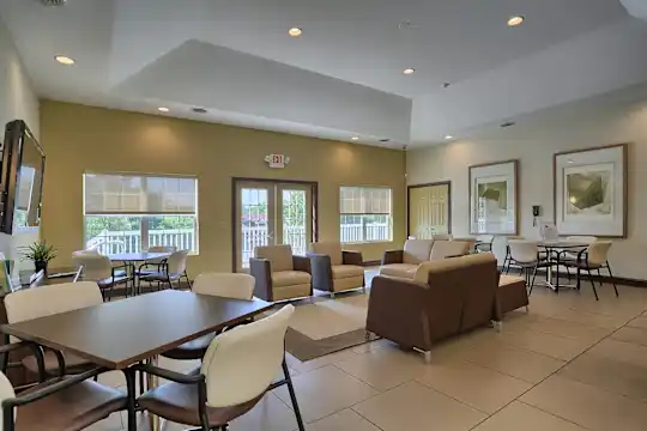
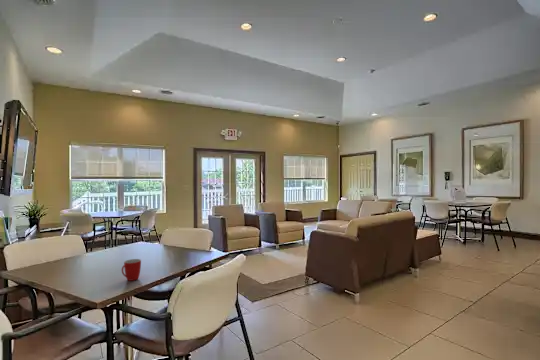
+ mug (130, 270)
